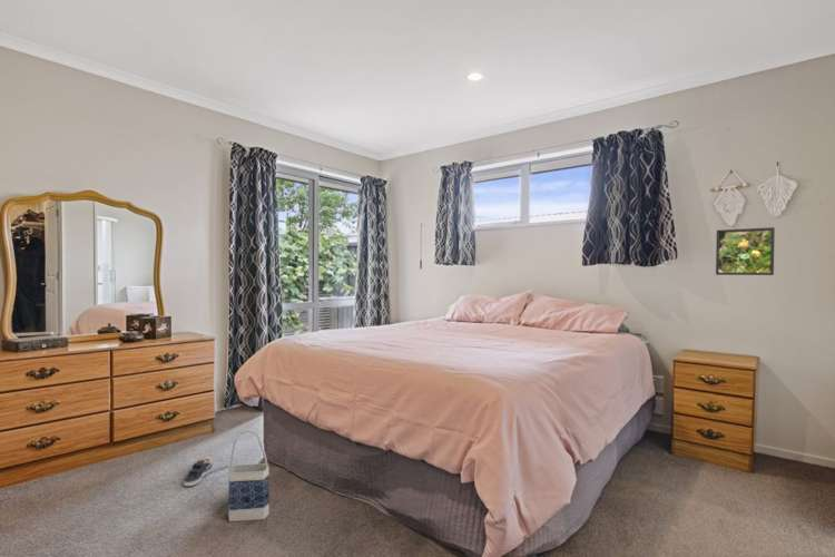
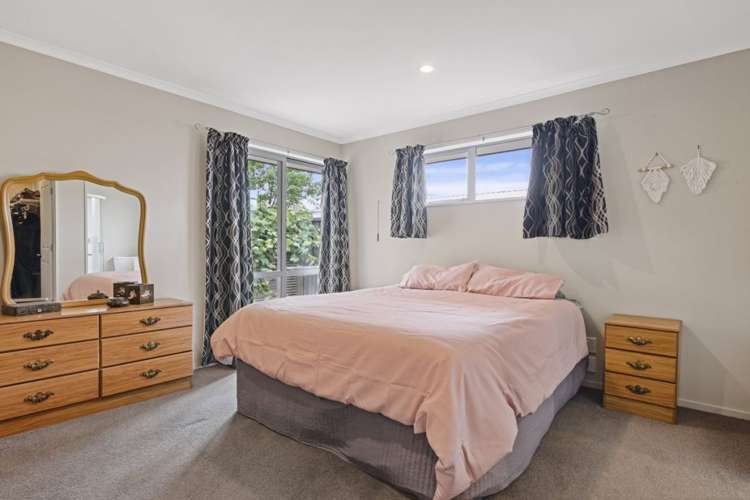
- bag (248, 472)
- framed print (744, 252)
- sneaker (197, 470)
